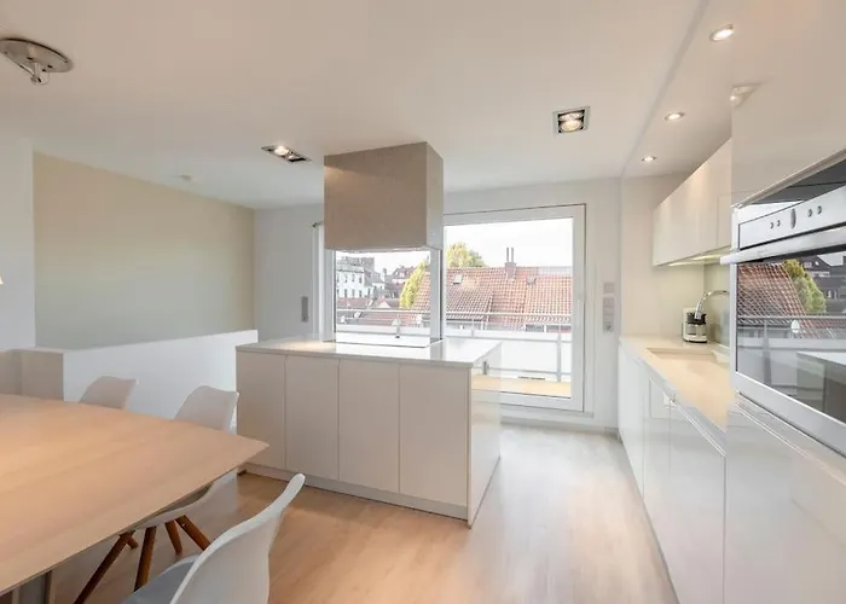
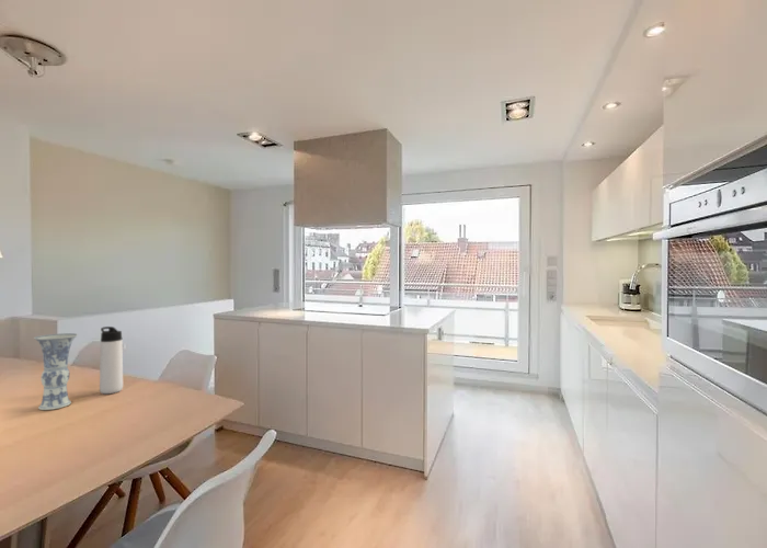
+ thermos bottle (110, 358)
+ vase (56, 370)
